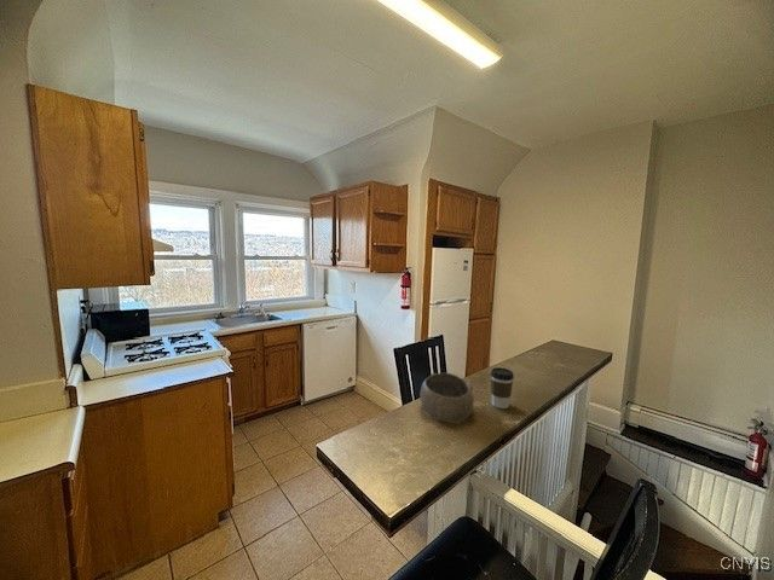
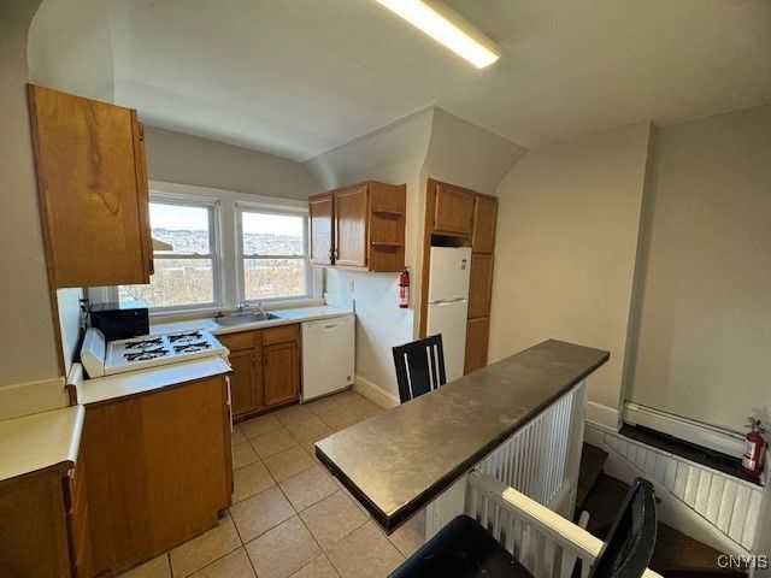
- coffee cup (501, 388)
- bowl (446, 394)
